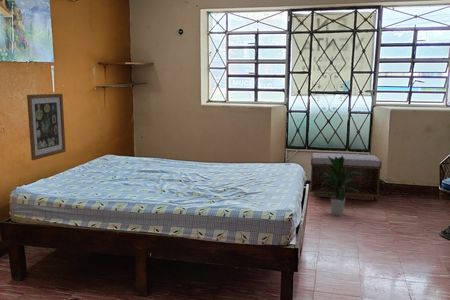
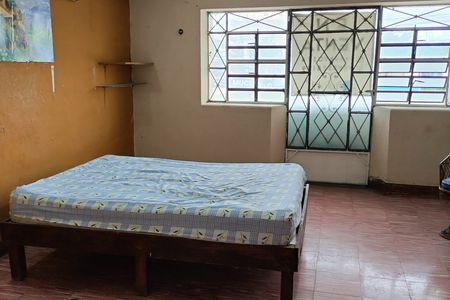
- wall art (47, 125)
- bench (343, 174)
- indoor plant (337, 183)
